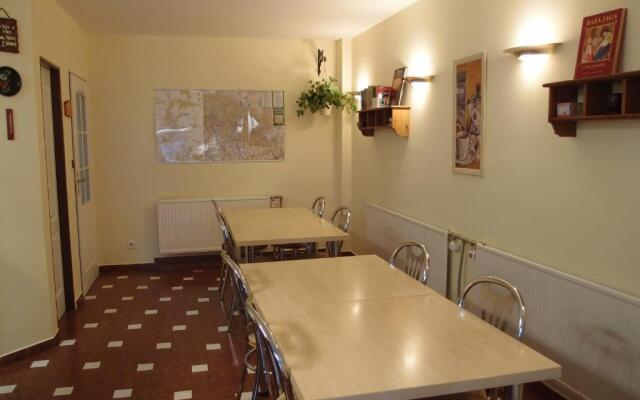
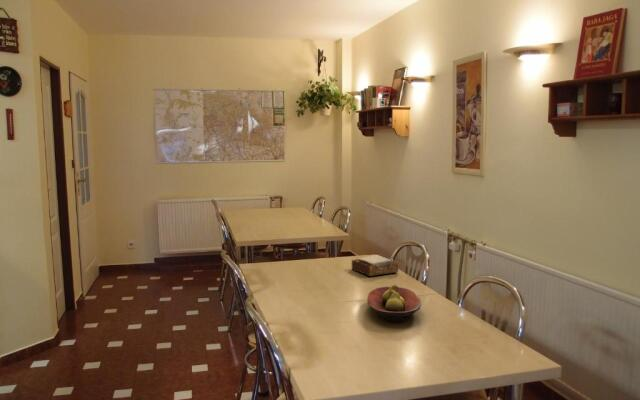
+ napkin holder (374, 264)
+ fruit bowl (393, 300)
